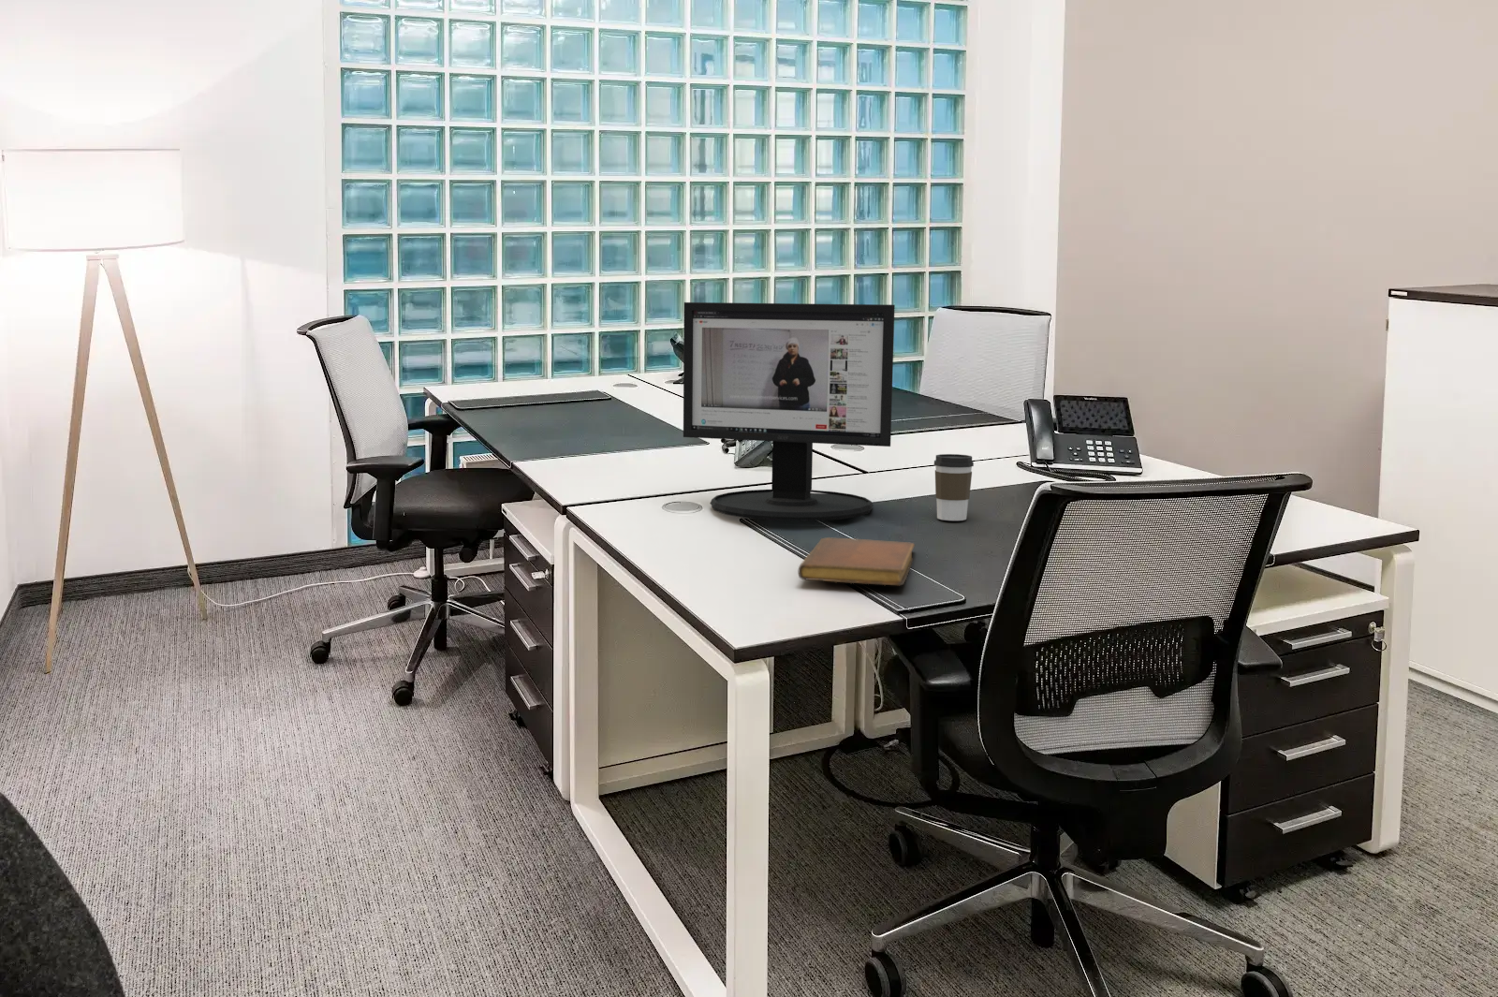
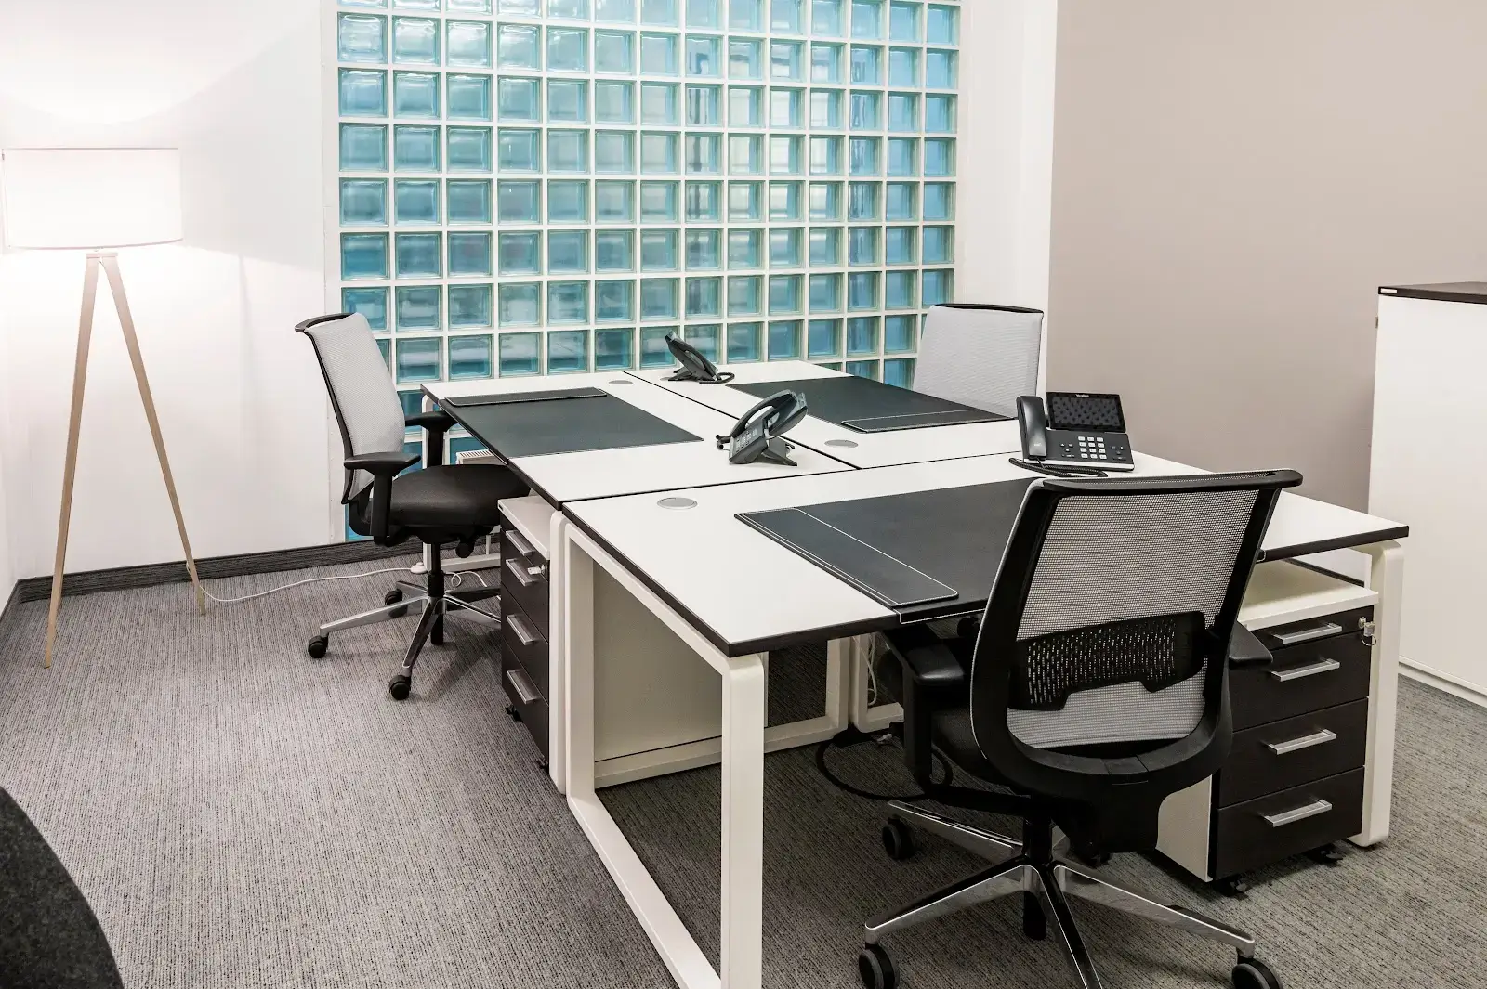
- notebook (858, 560)
- coffee cup (953, 486)
- computer monitor (782, 406)
